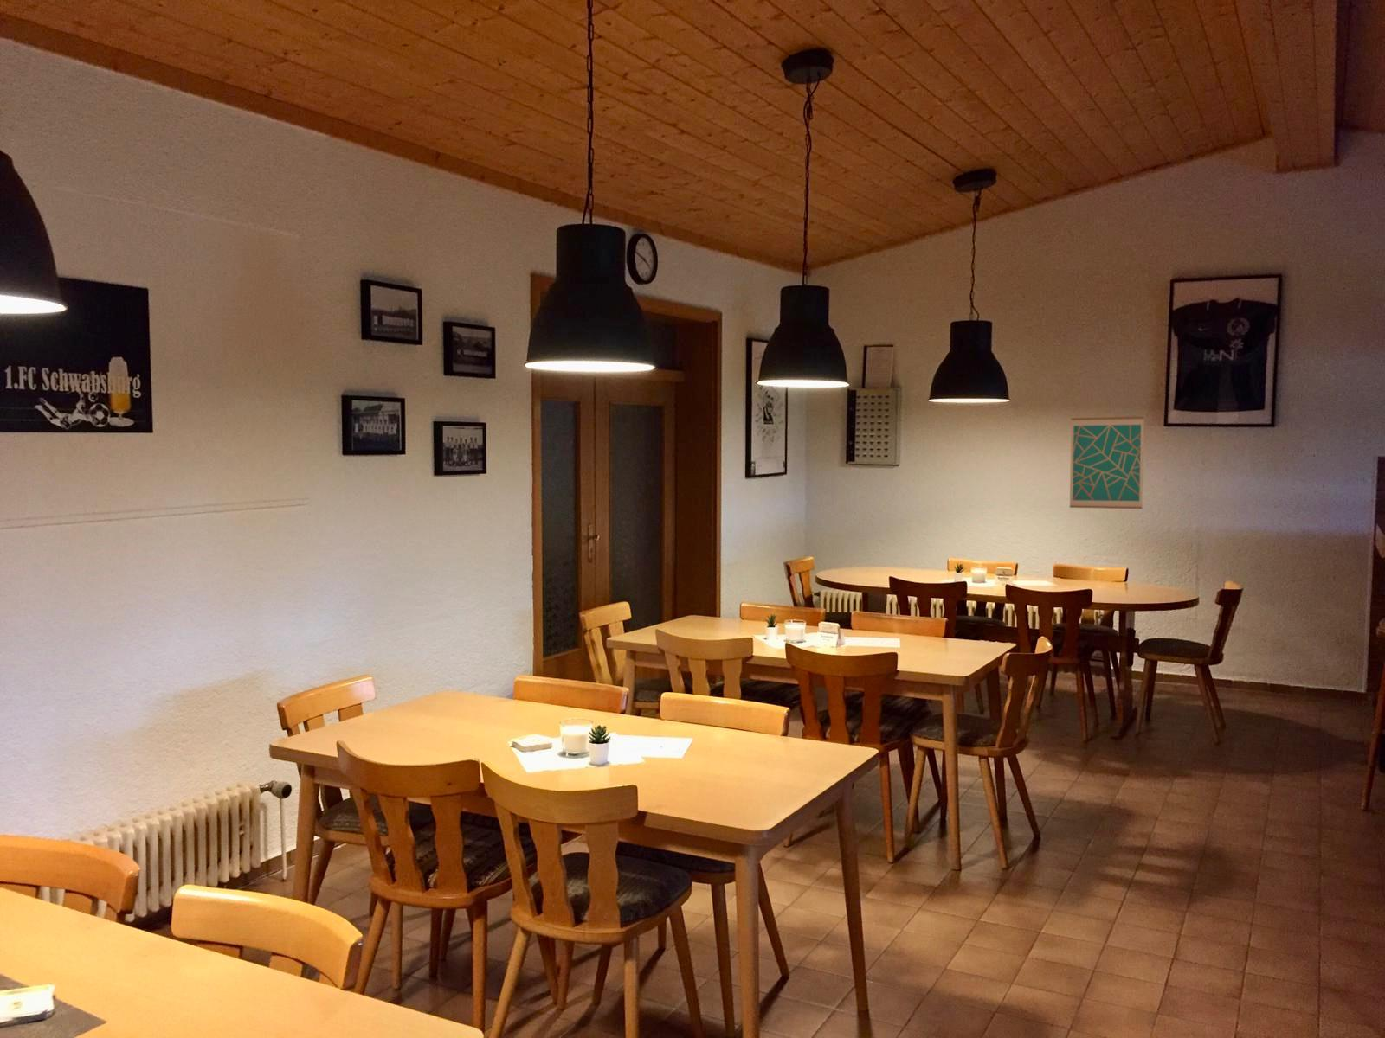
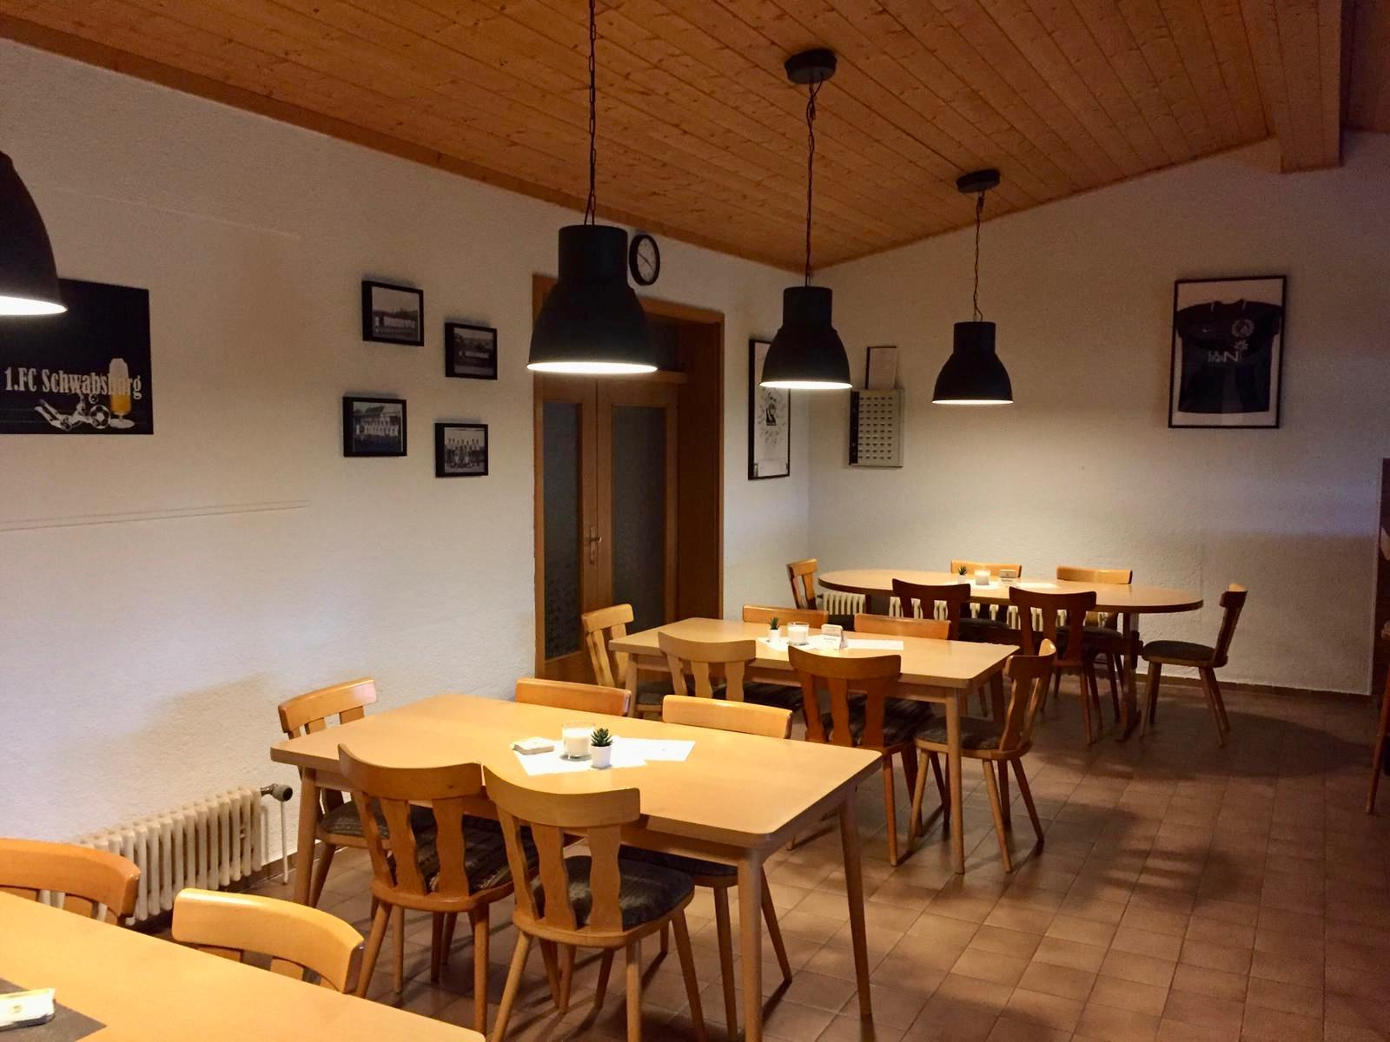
- wall art (1106, 462)
